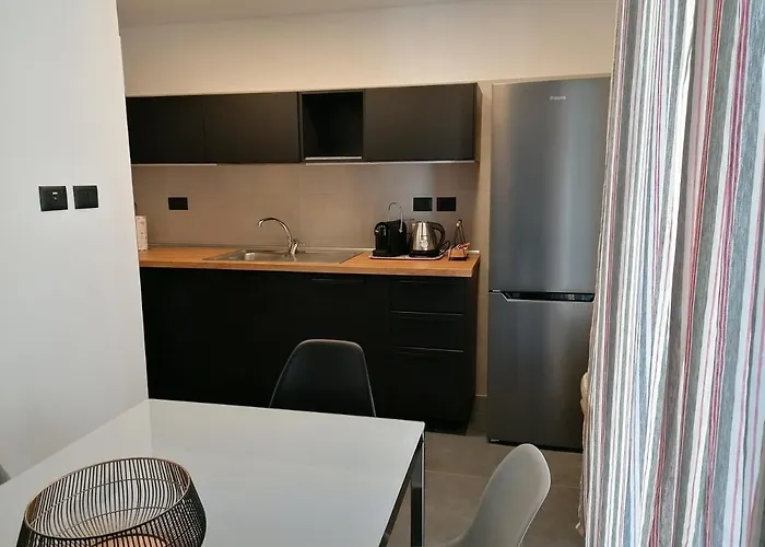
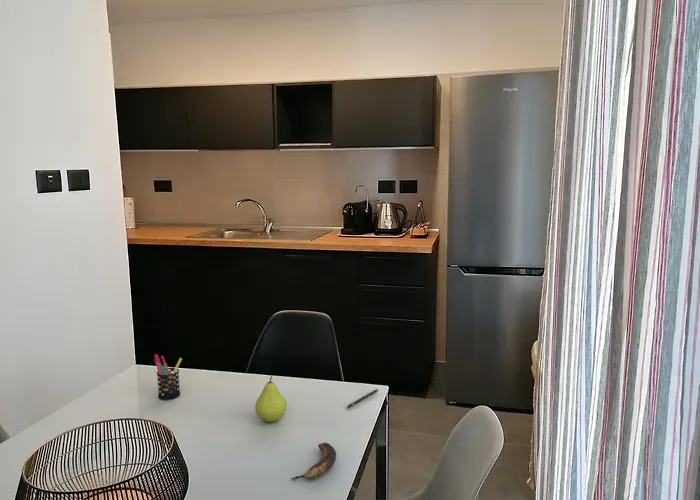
+ fruit (270, 398)
+ banana (319, 460)
+ pen holder (166, 375)
+ pen (362, 398)
